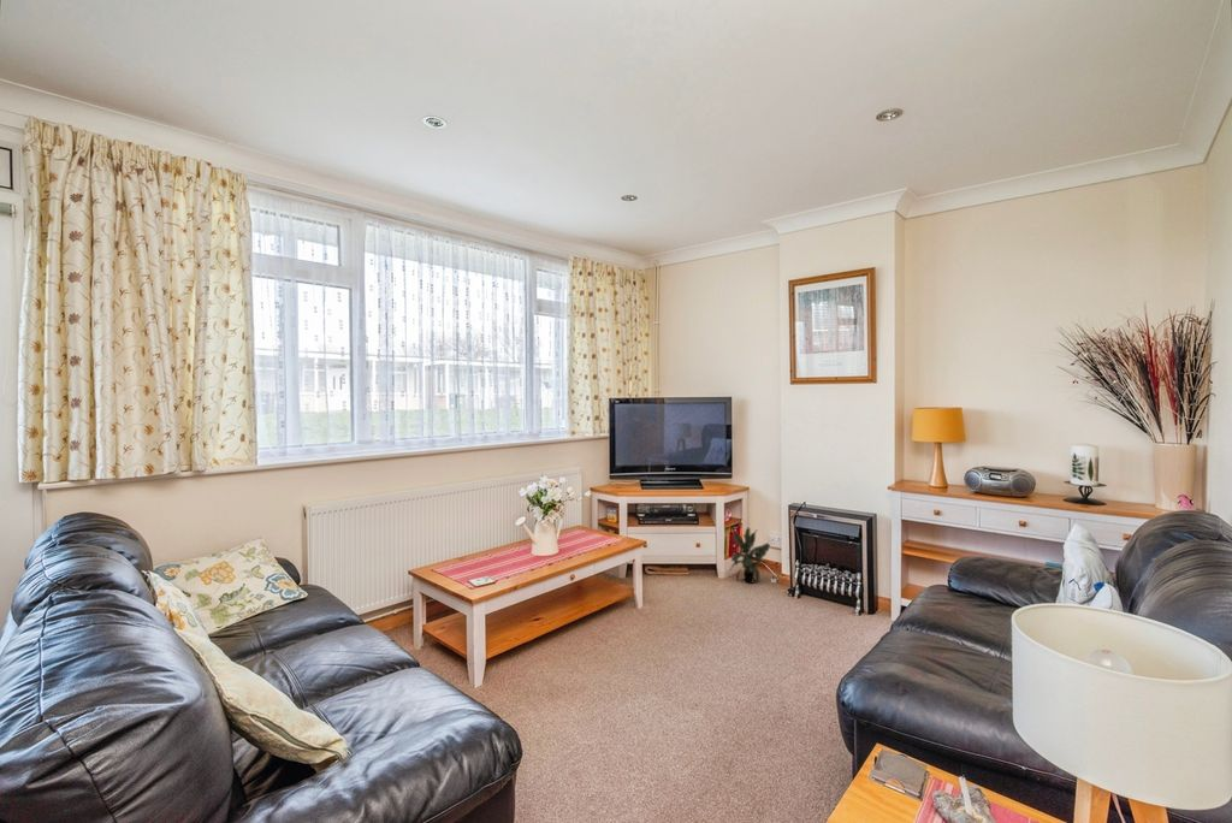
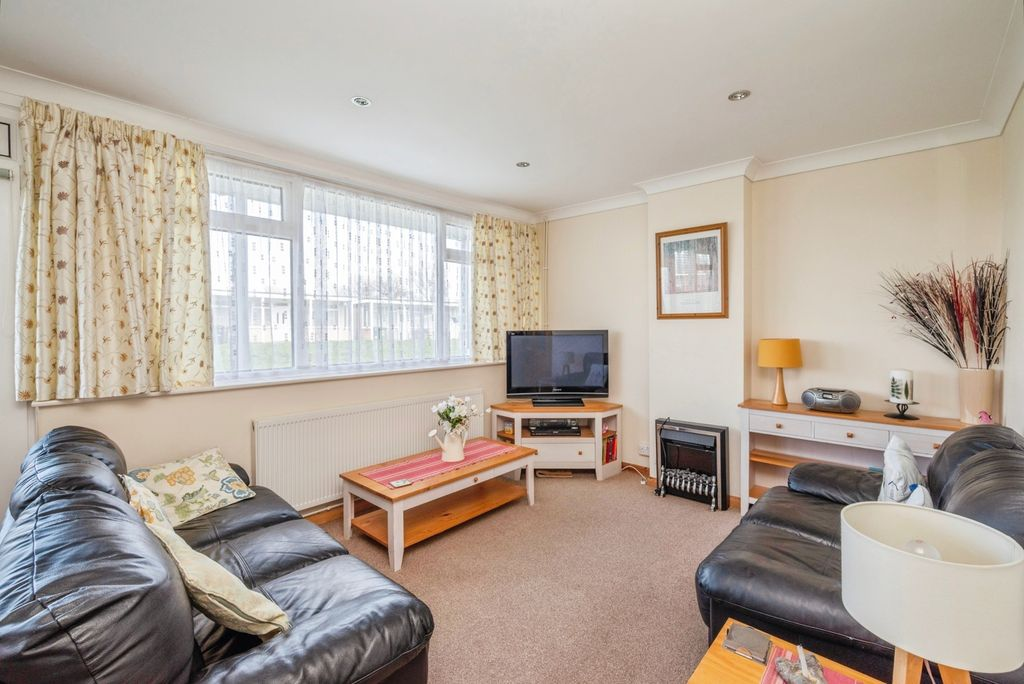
- potted plant (746, 556)
